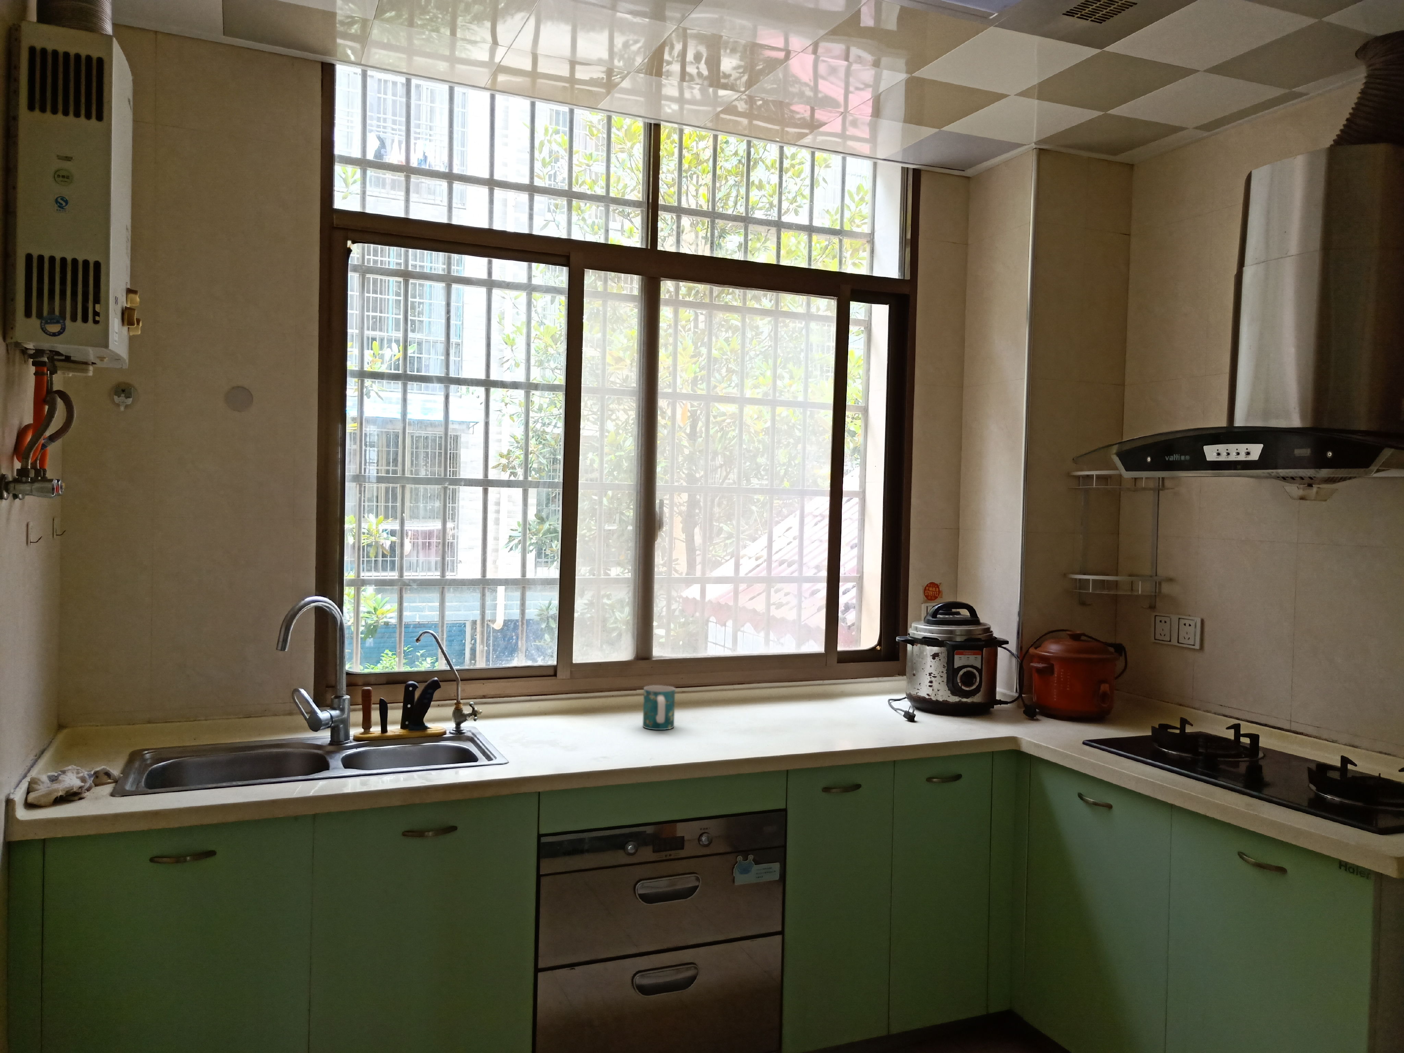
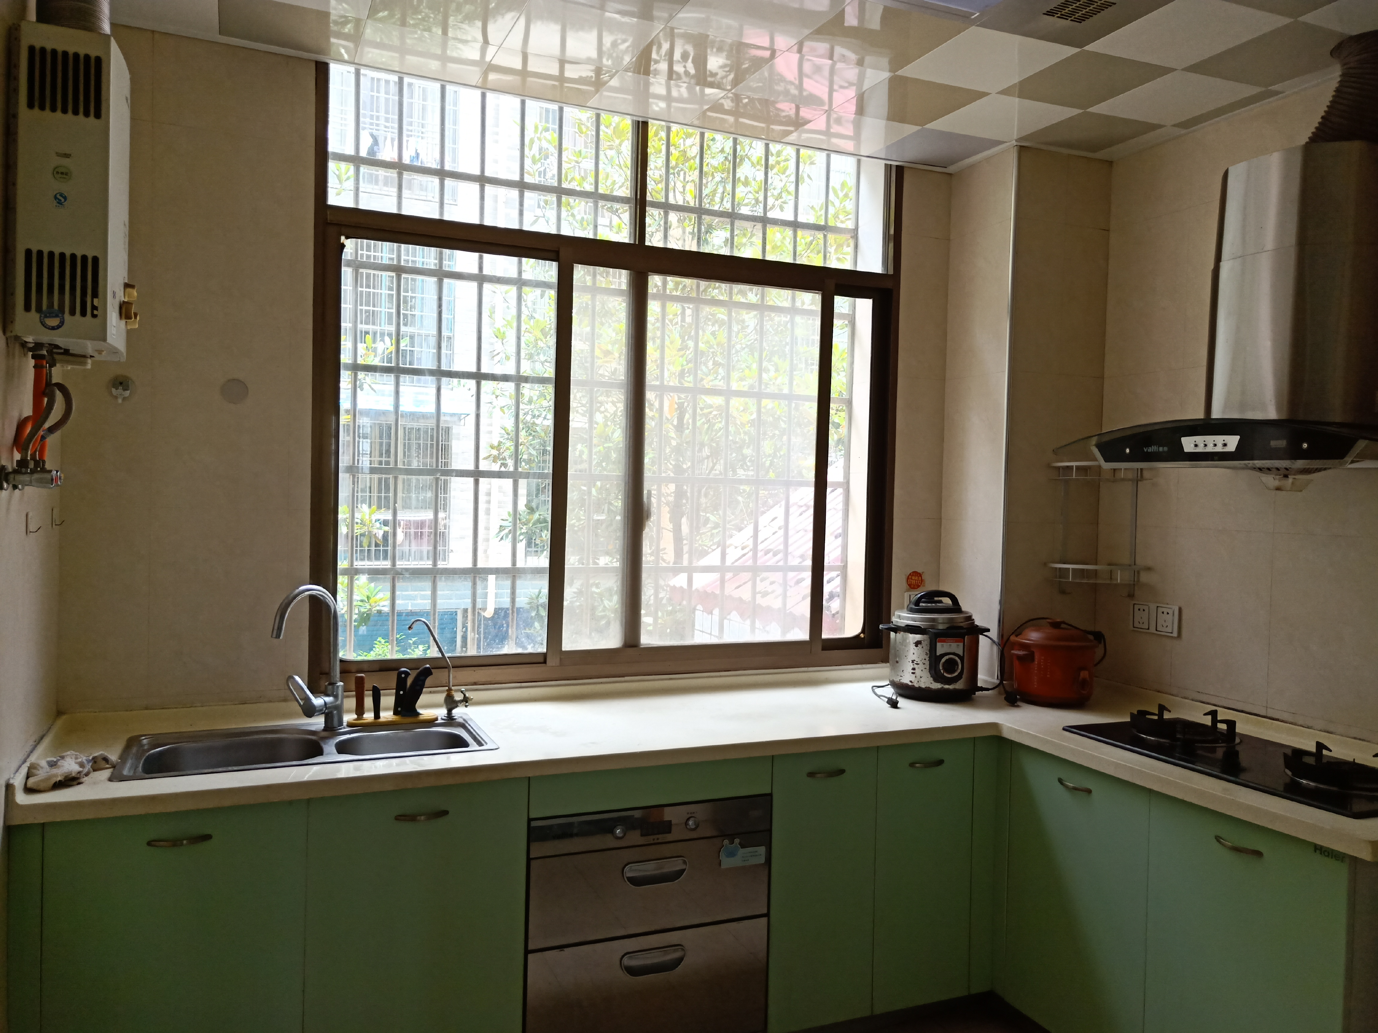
- mug (660, 709)
